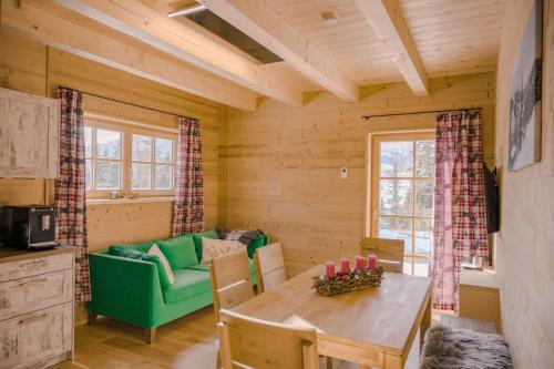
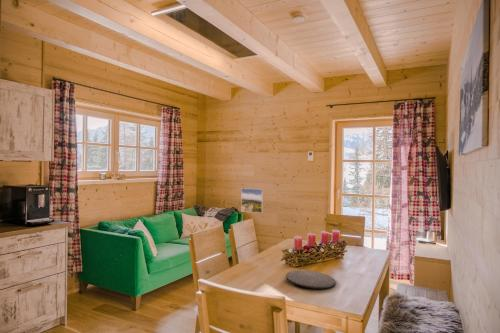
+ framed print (251, 200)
+ plate (310, 278)
